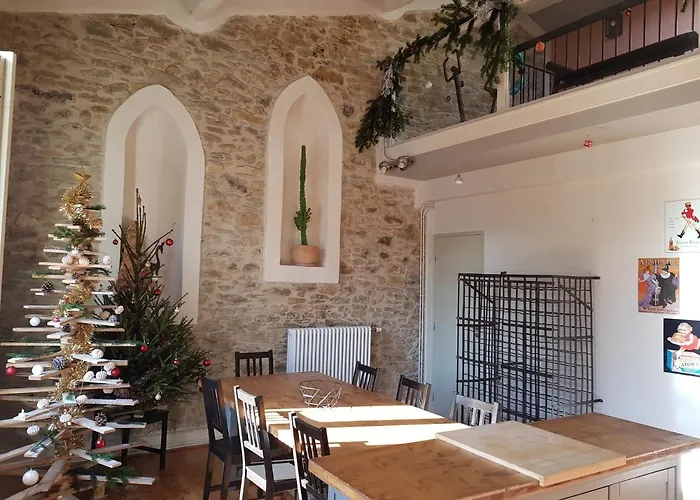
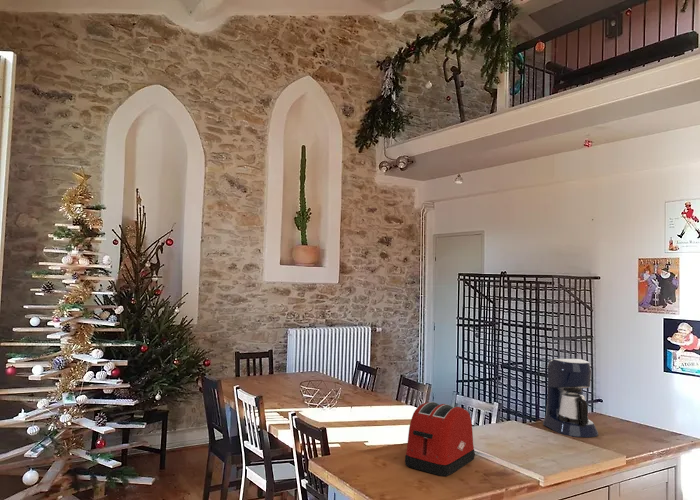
+ coffee maker (571, 394)
+ toaster (440, 433)
